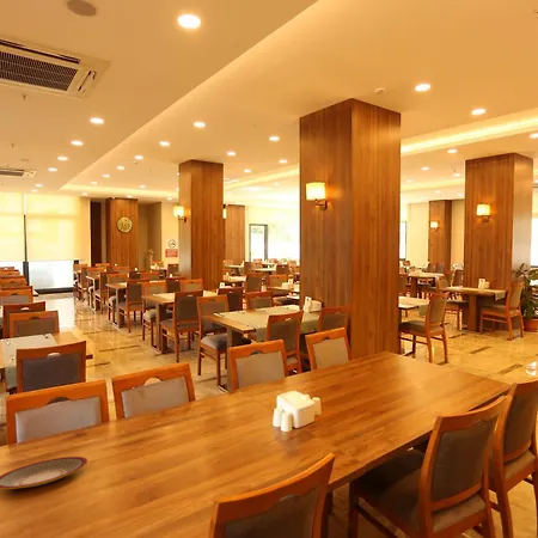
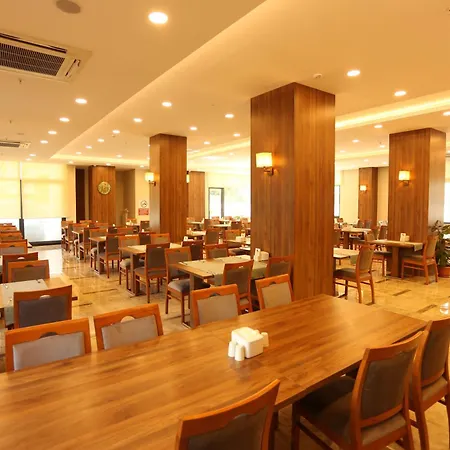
- plate (42, 475)
